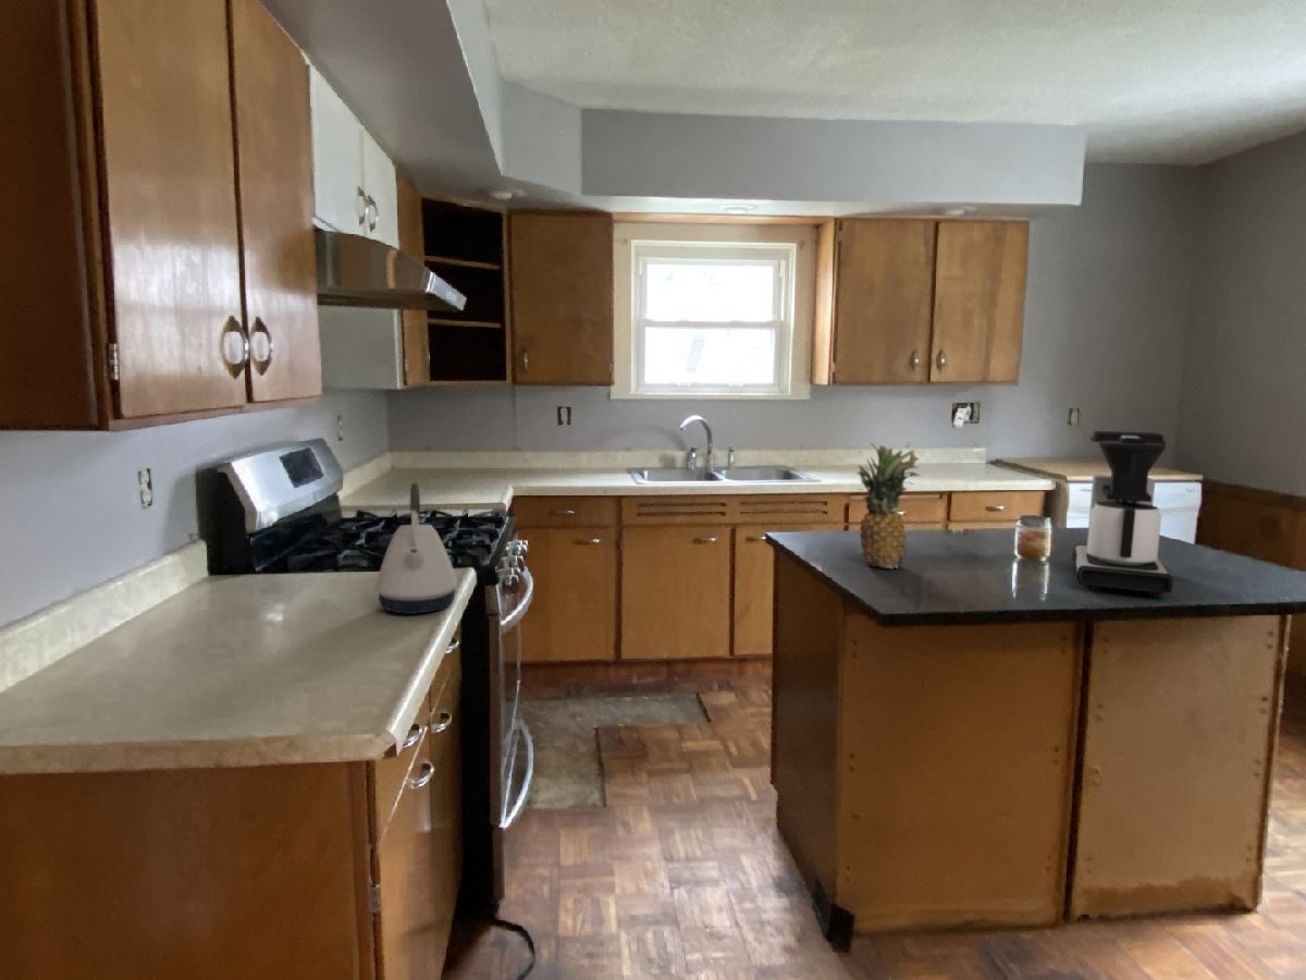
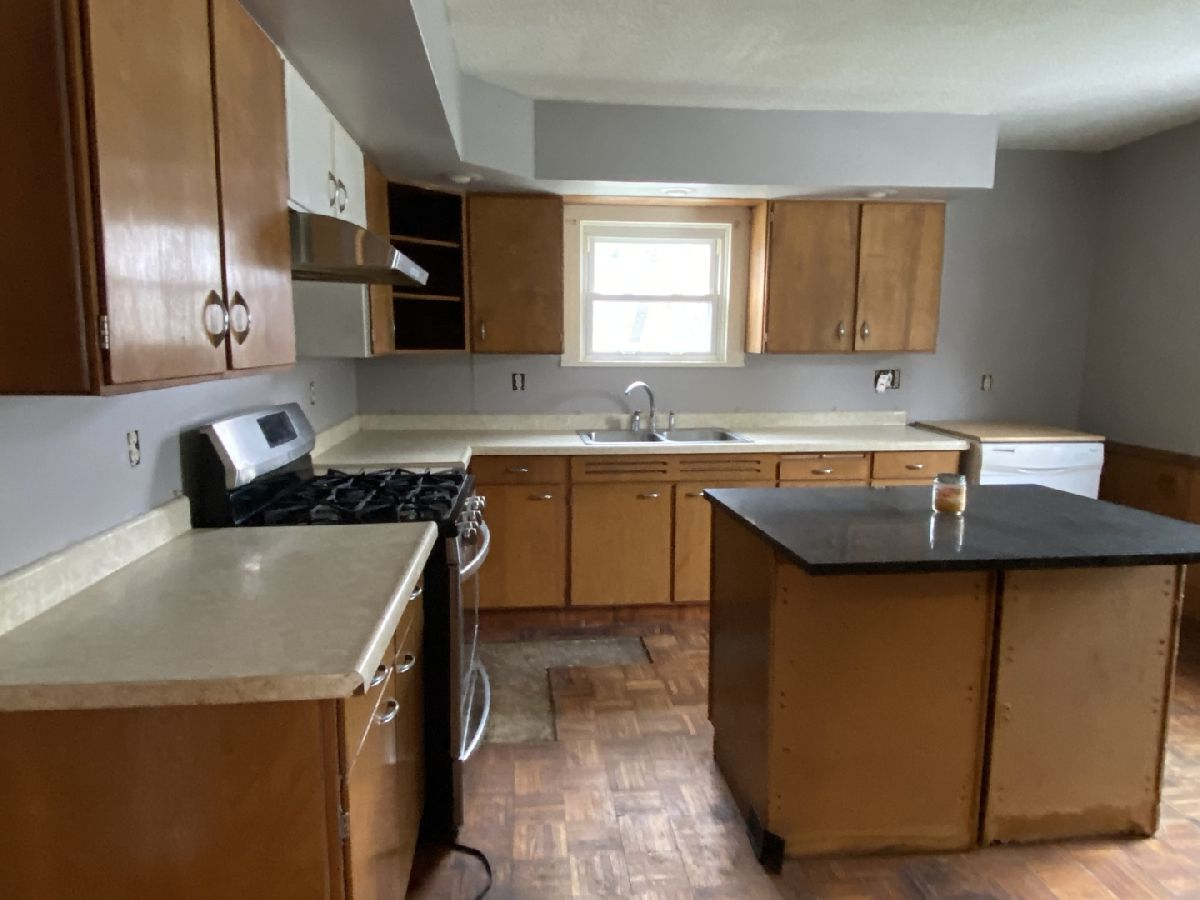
- kettle (416, 546)
- coffee maker (1123, 507)
- fruit (890, 506)
